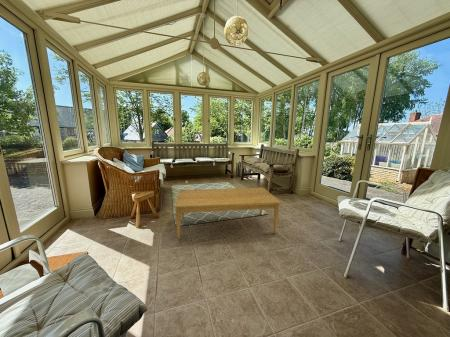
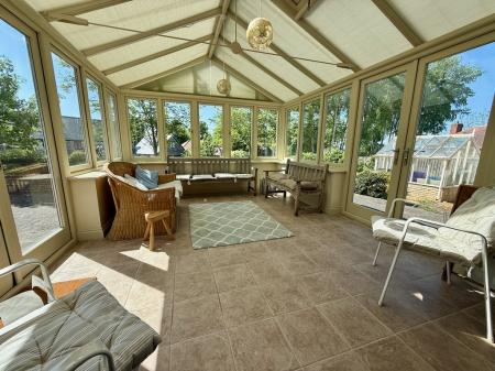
- coffee table (225, 210)
